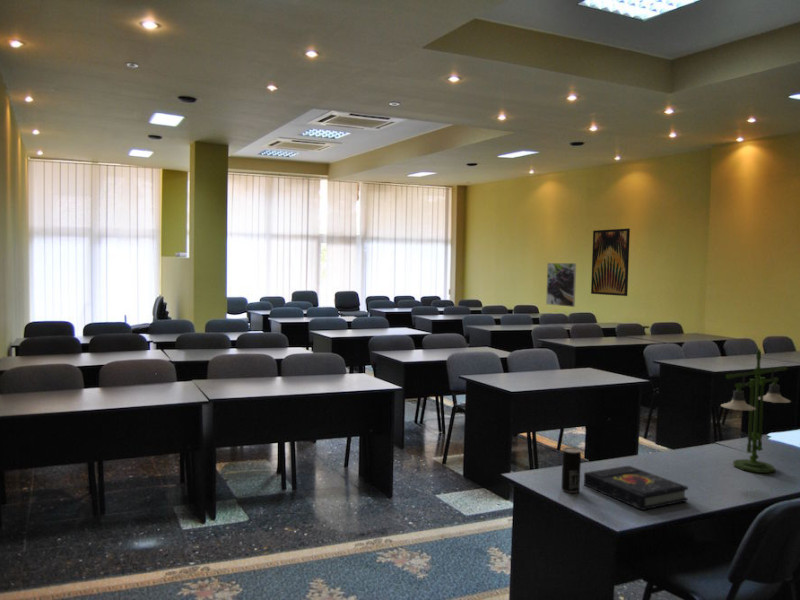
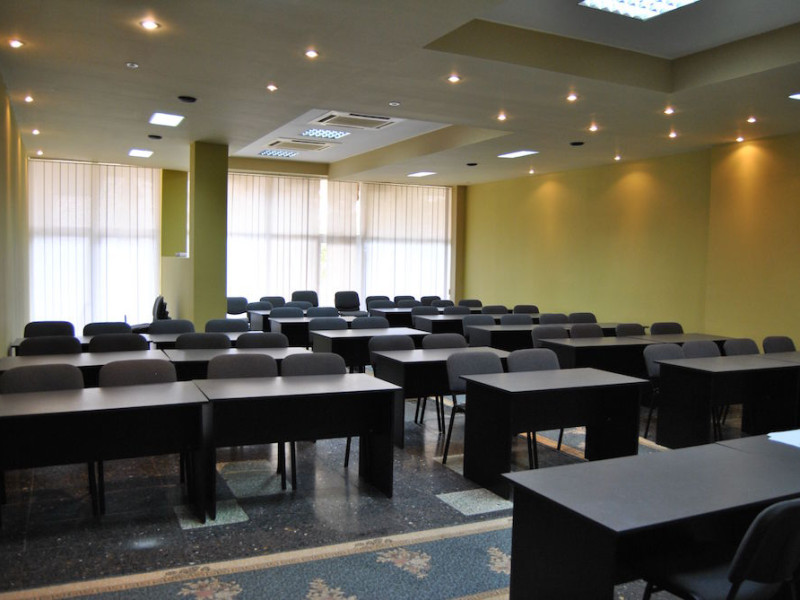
- beverage can (571, 470)
- wall art (609, 262)
- desk lamp (756, 408)
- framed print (560, 284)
- book (634, 485)
